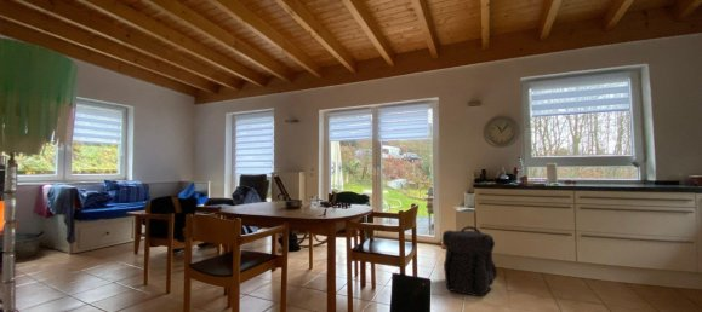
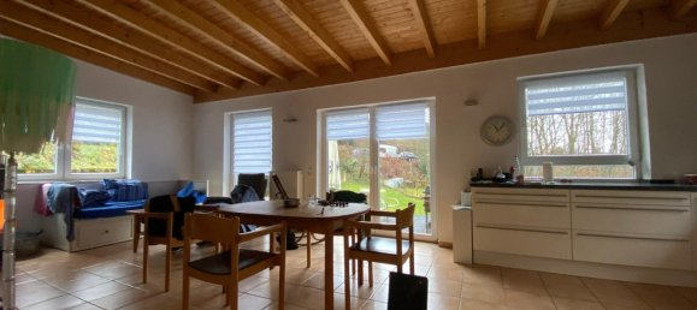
- backpack (468, 256)
